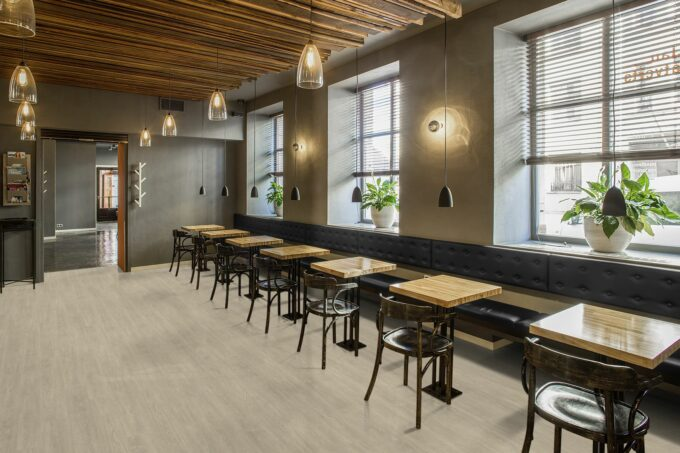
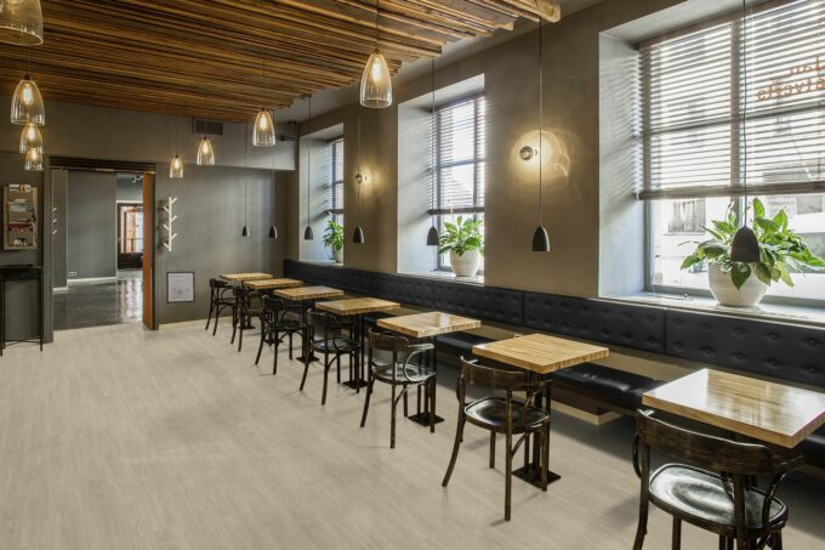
+ wall art (181, 287)
